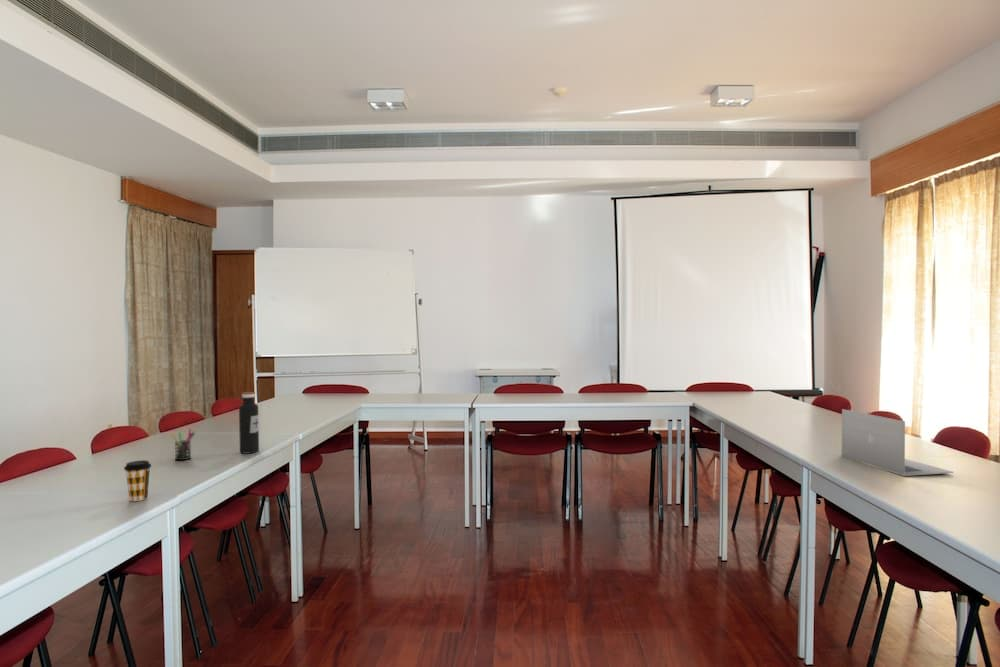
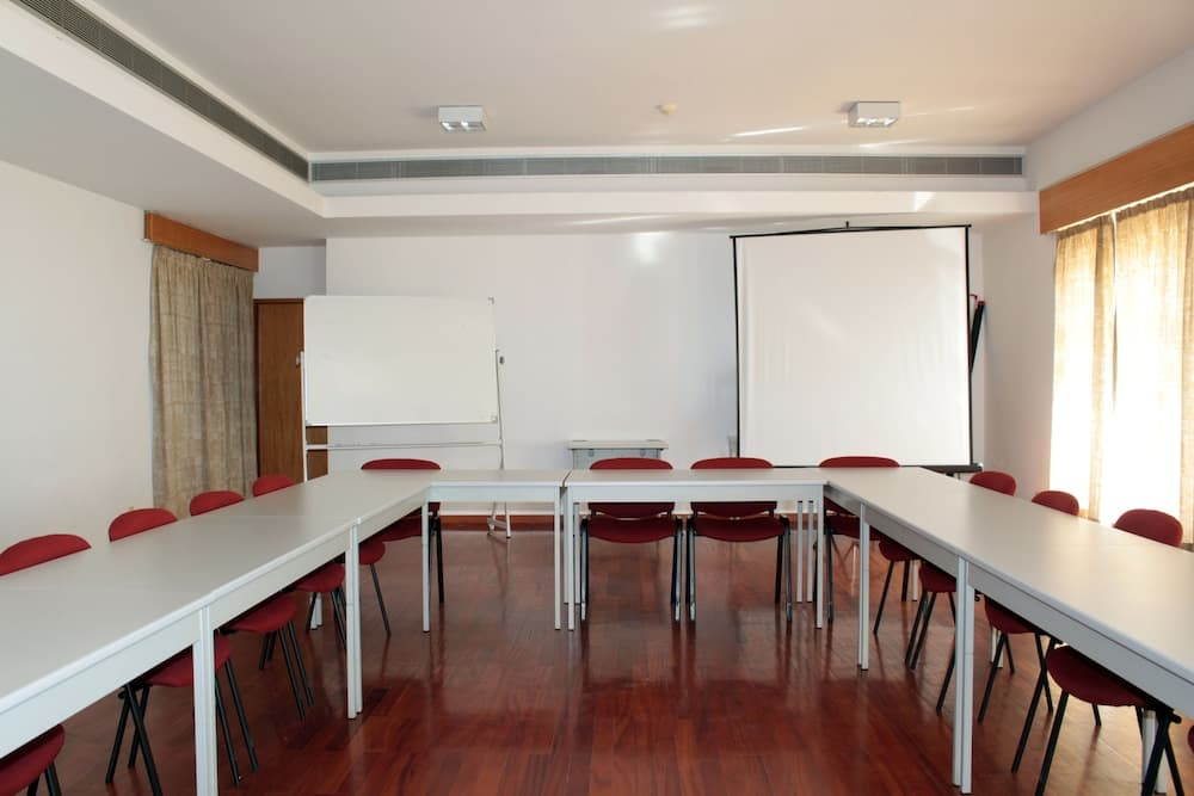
- pen holder (183, 443)
- coffee cup (138, 480)
- water bottle (248, 422)
- laptop (894, 439)
